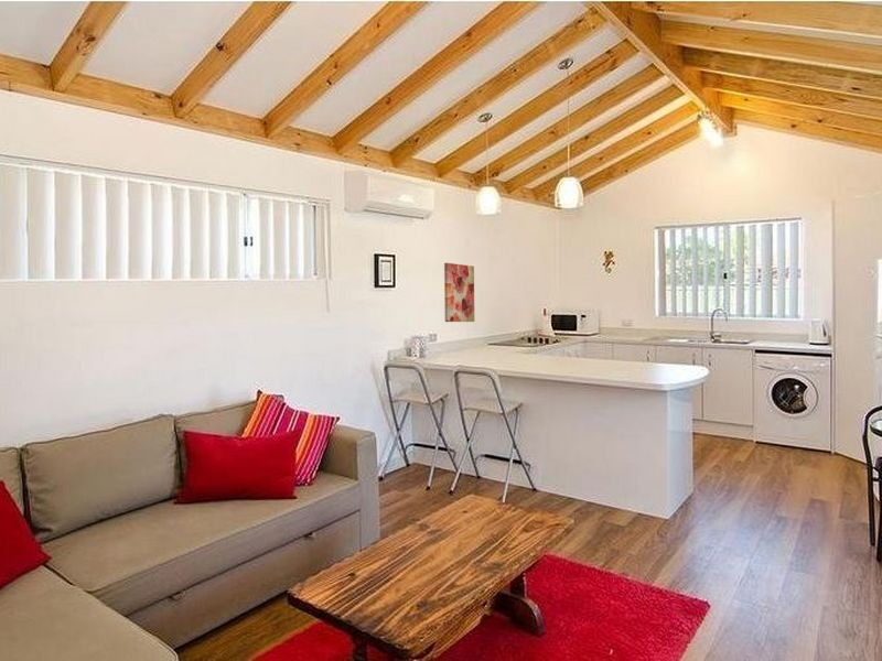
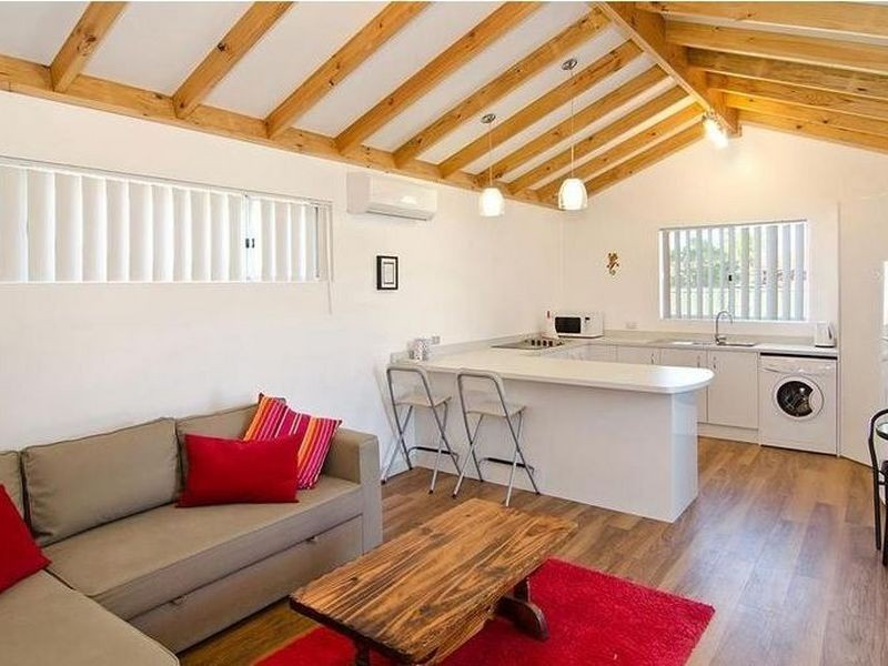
- wall art (460, 293)
